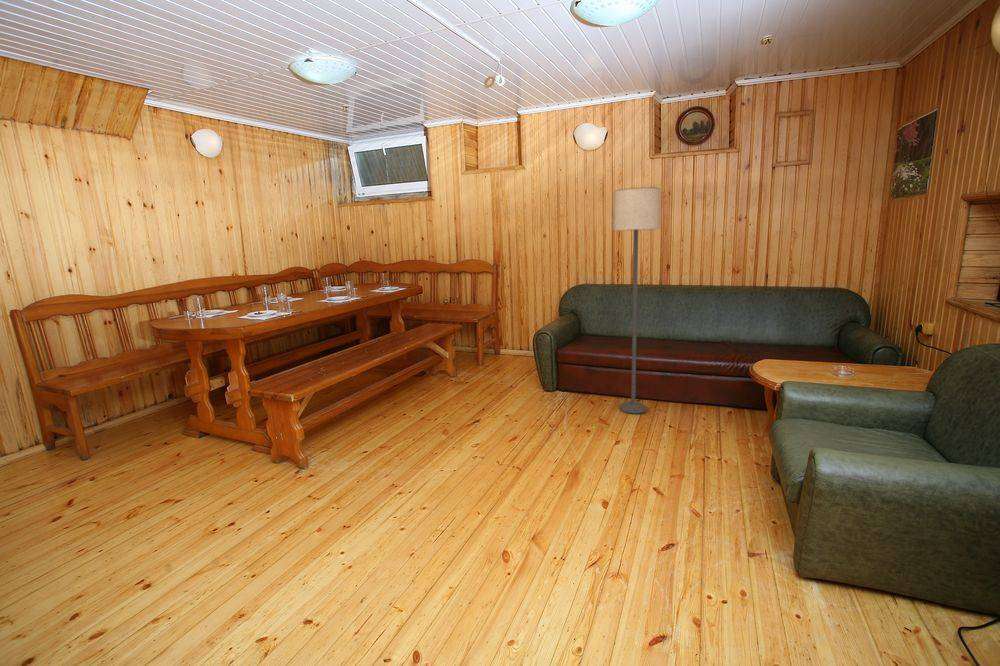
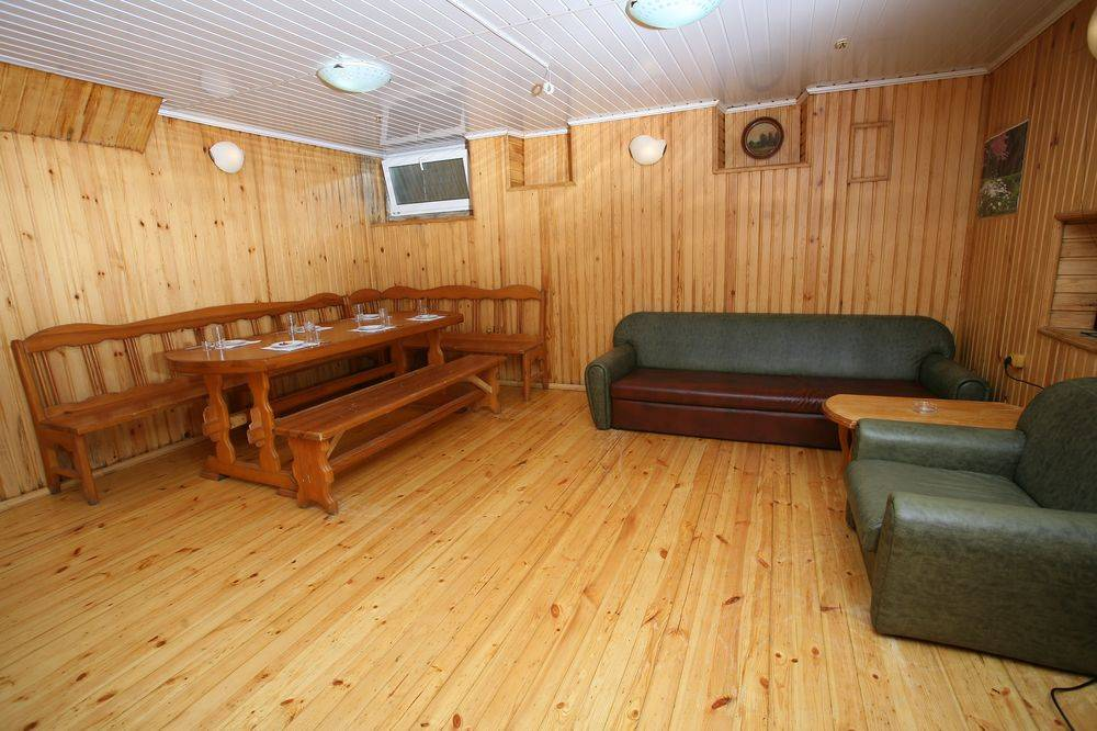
- lamp (634, 304)
